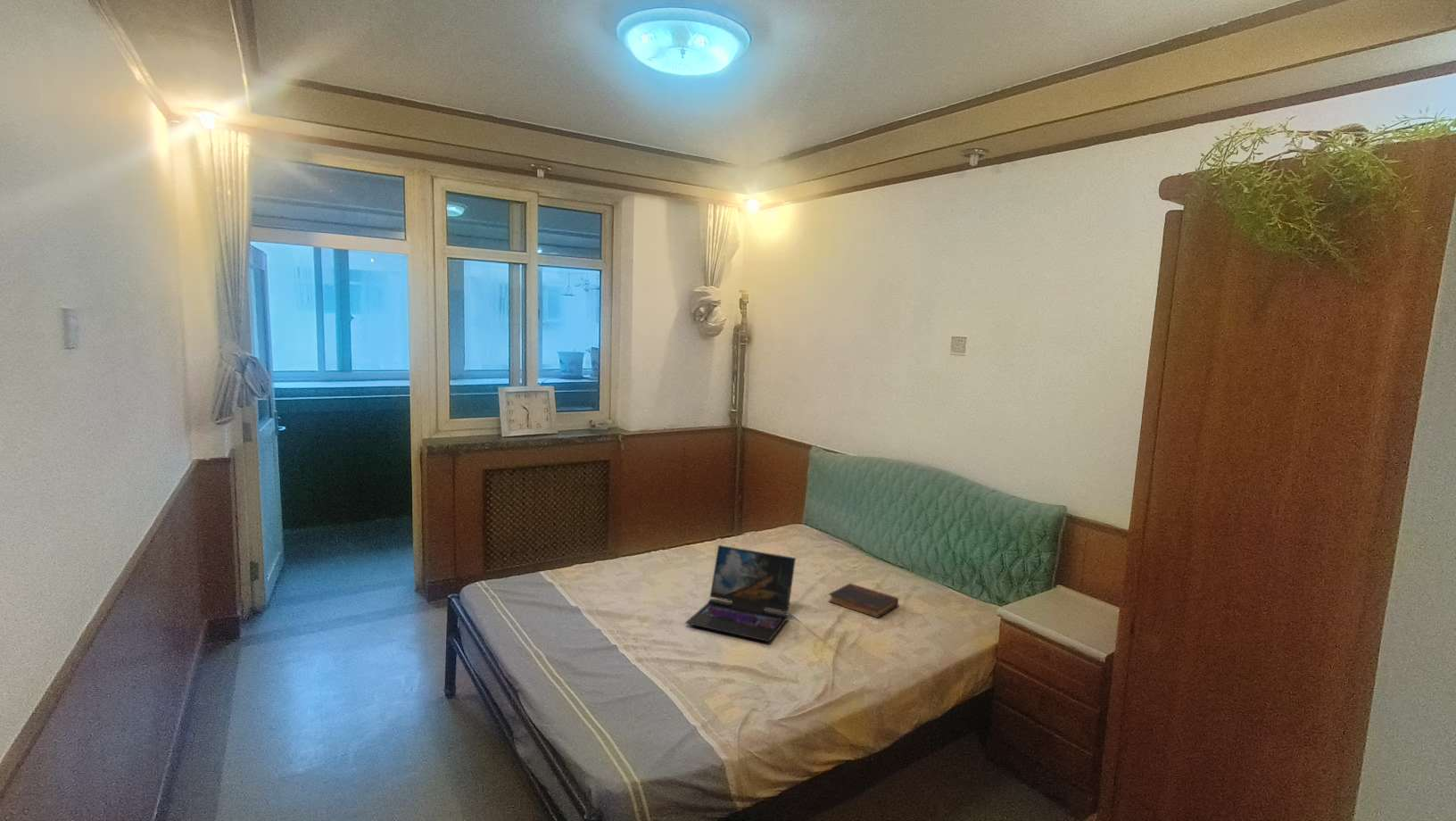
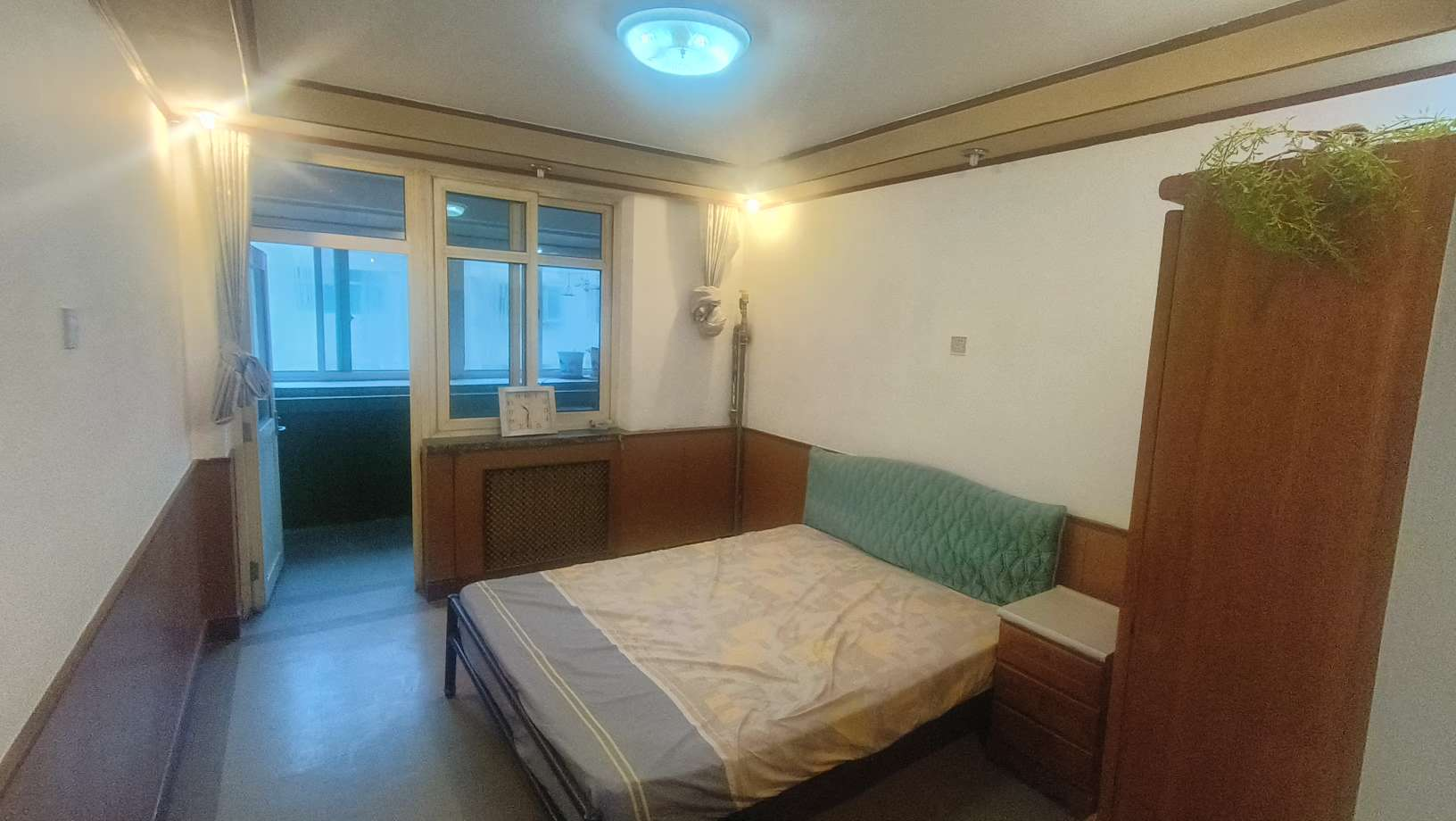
- laptop (741, 591)
- book (863, 600)
